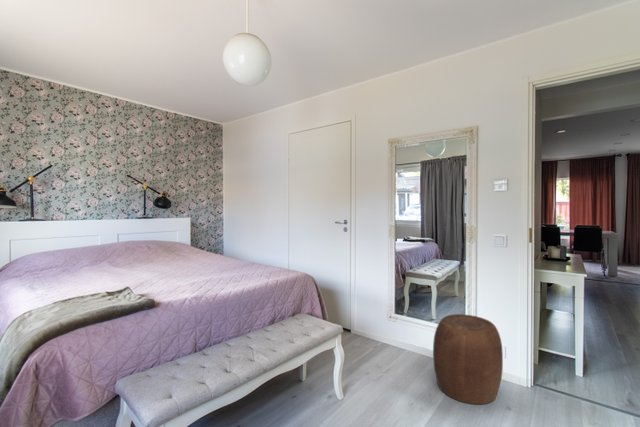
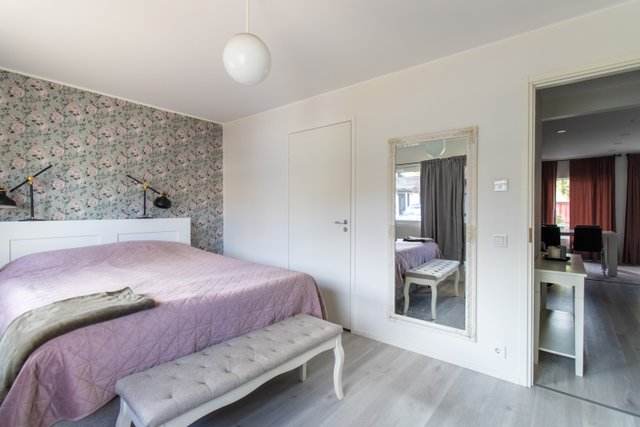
- stool (466, 354)
